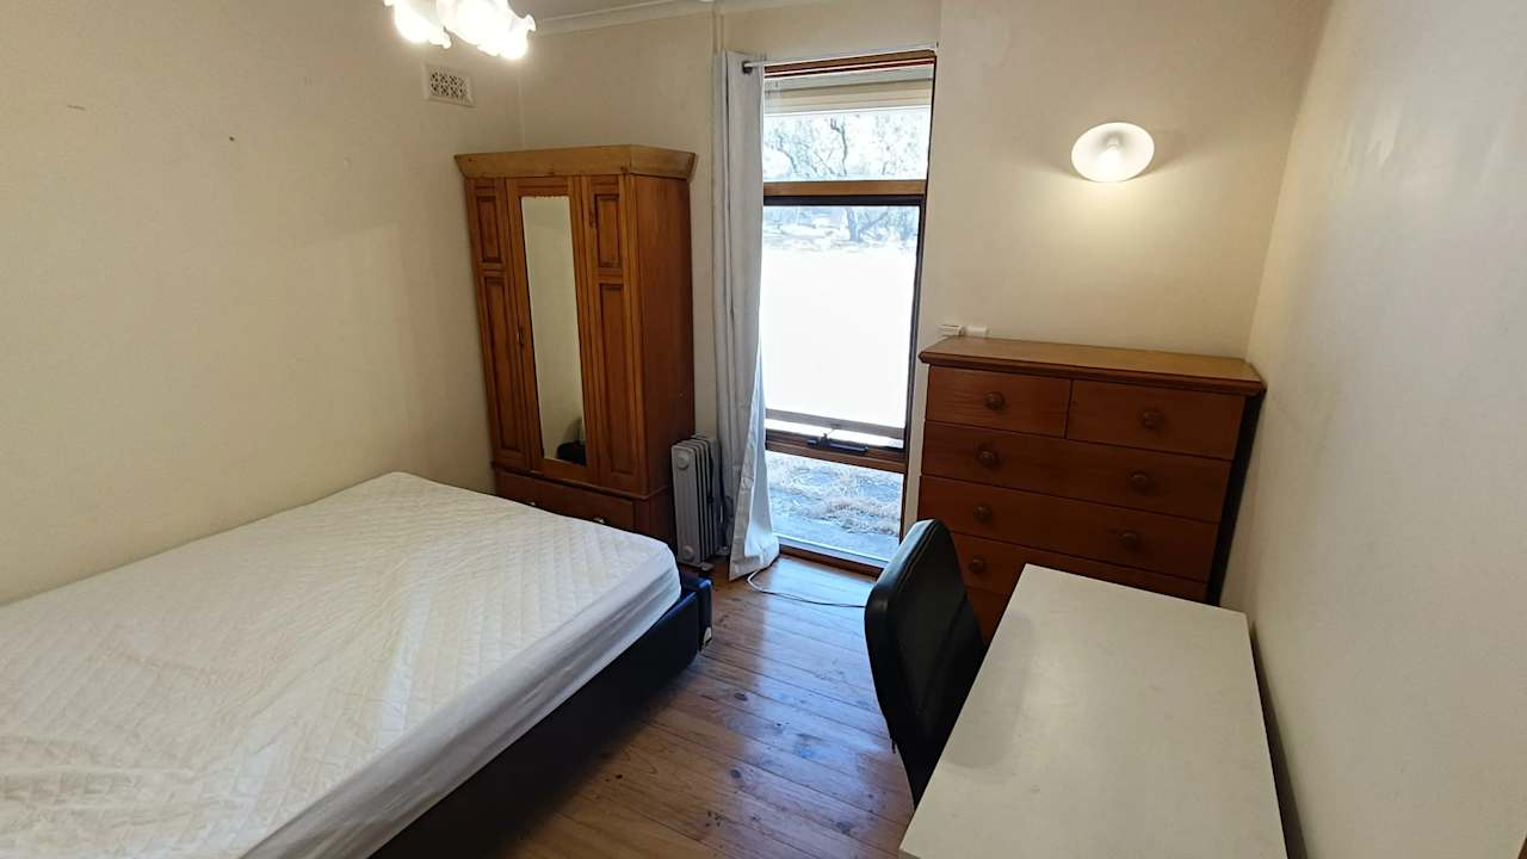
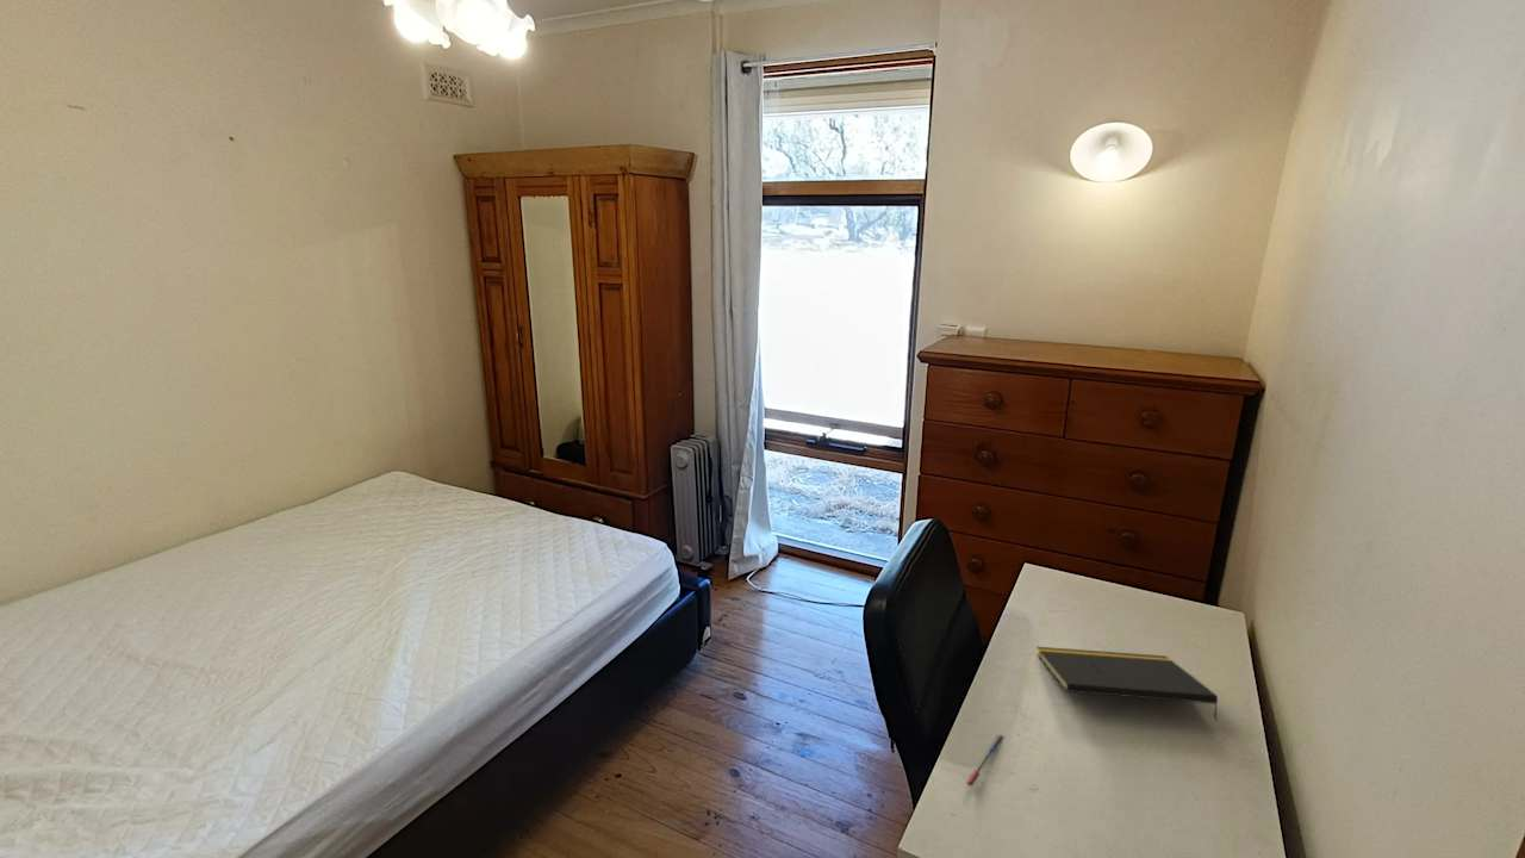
+ notepad (1119, 672)
+ pen (985, 757)
